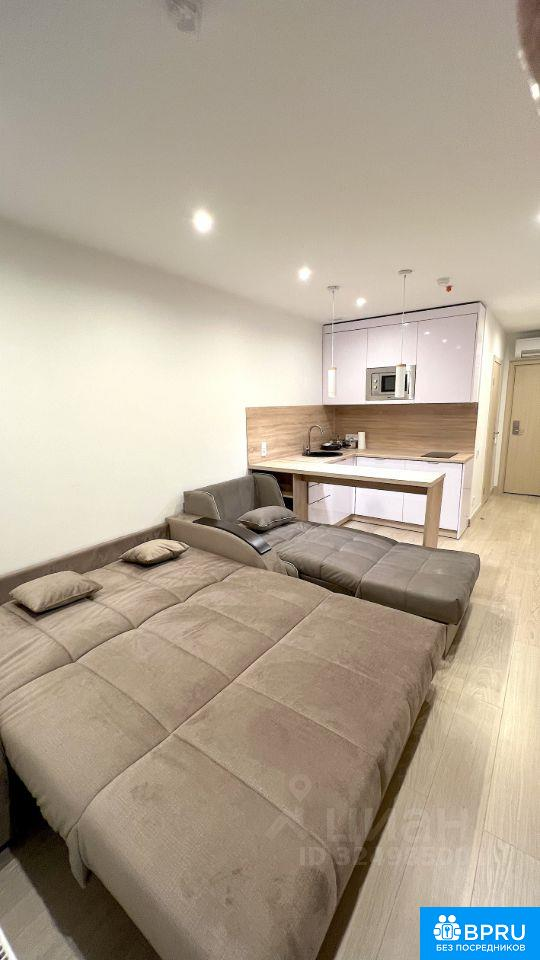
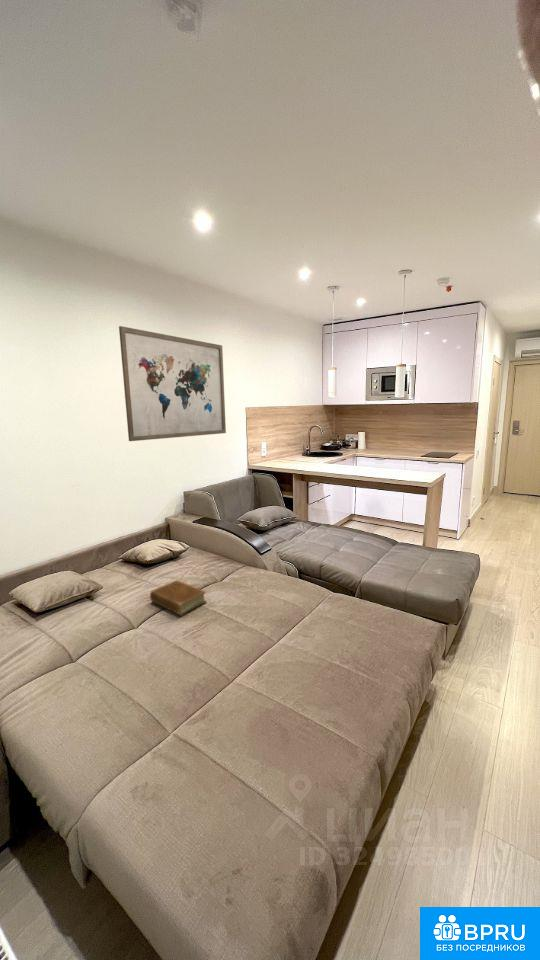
+ book (178, 597)
+ wall art (180, 388)
